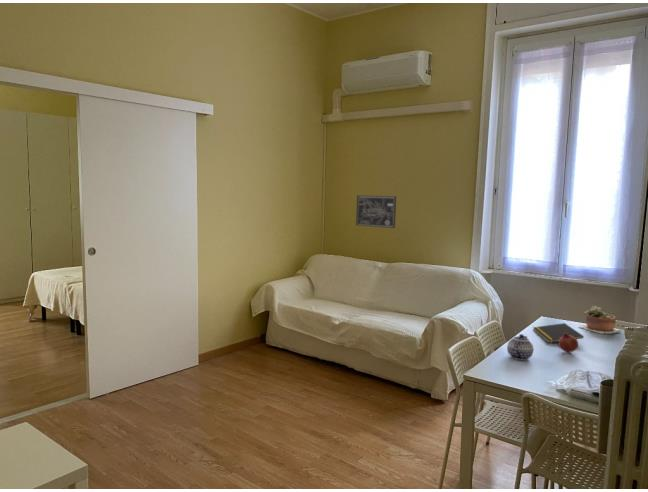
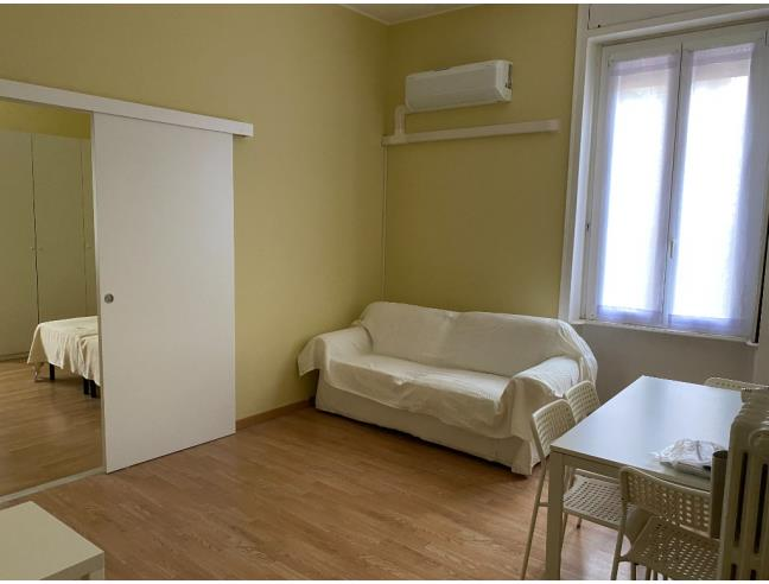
- succulent plant (600, 318)
- fruit (568, 342)
- teapot (520, 346)
- wall art (375, 211)
- notepad (556, 332)
